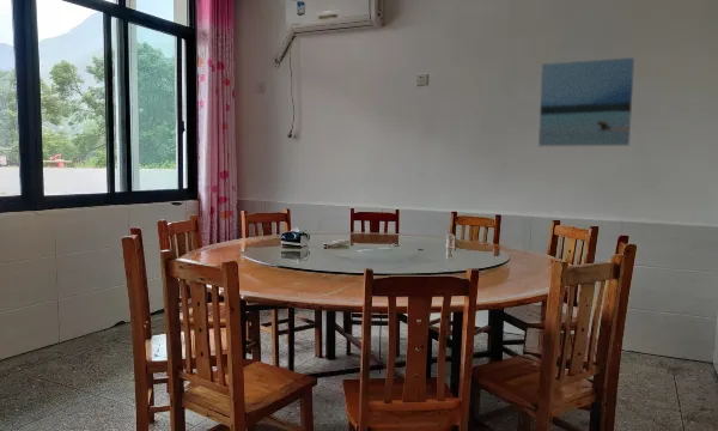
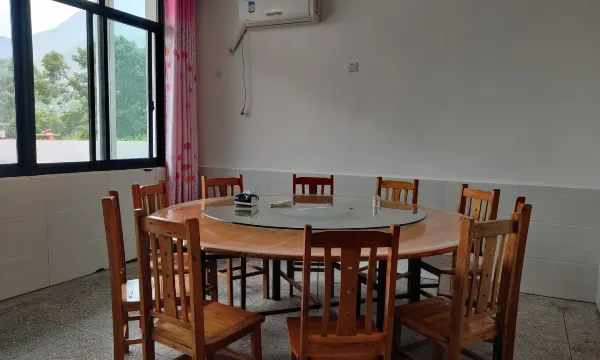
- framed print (584, 103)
